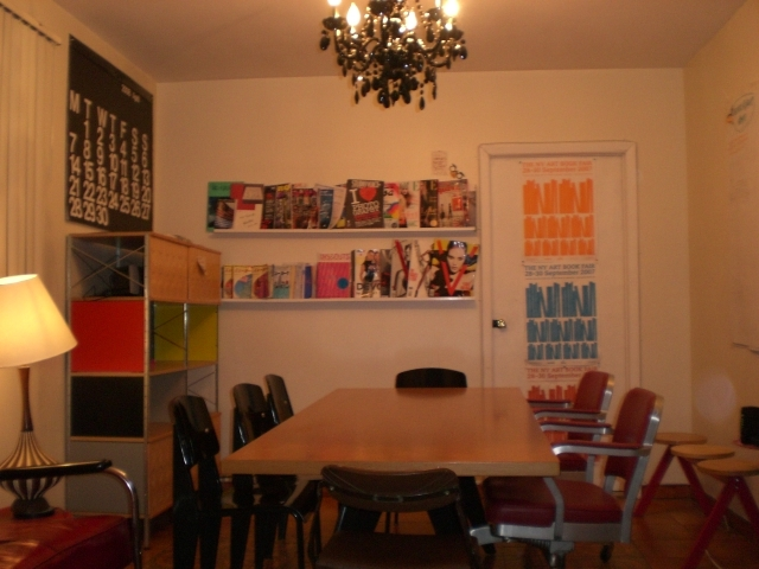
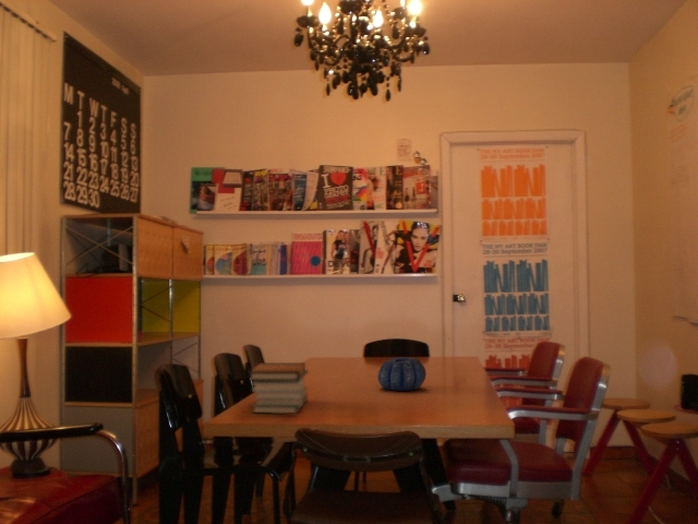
+ decorative bowl (401, 373)
+ book stack (279, 386)
